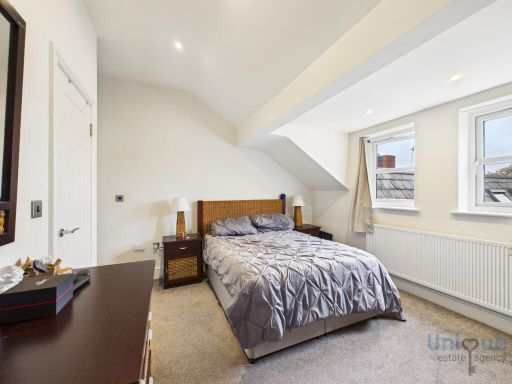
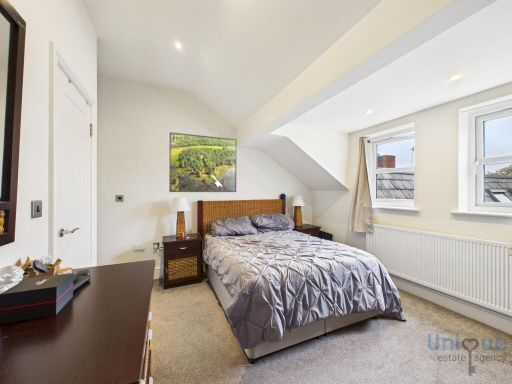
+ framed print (204, 164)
